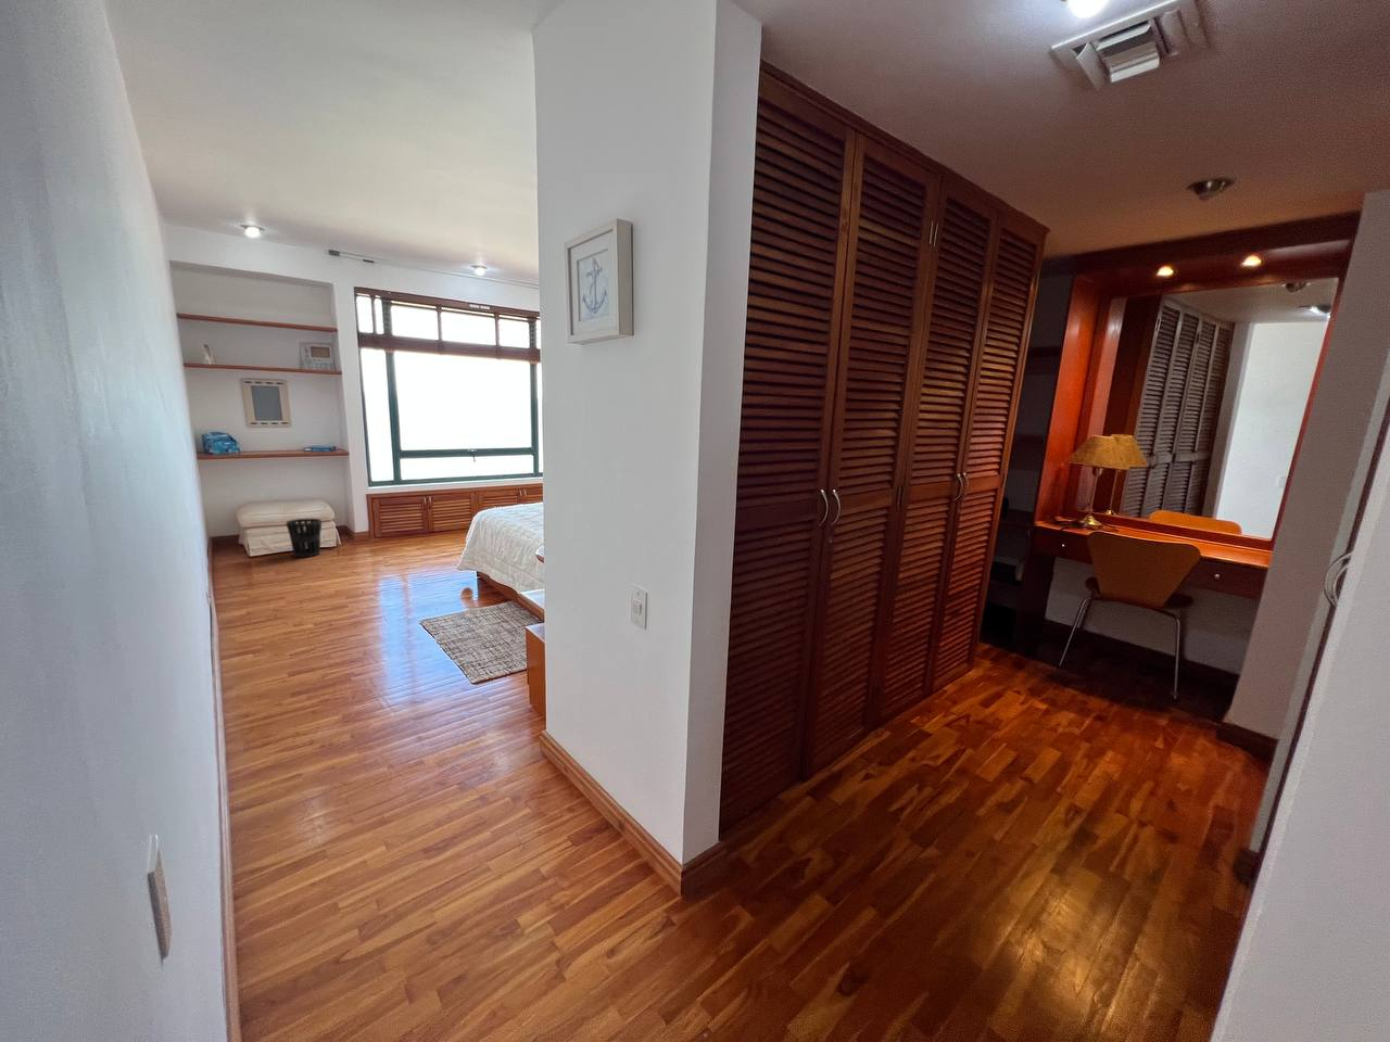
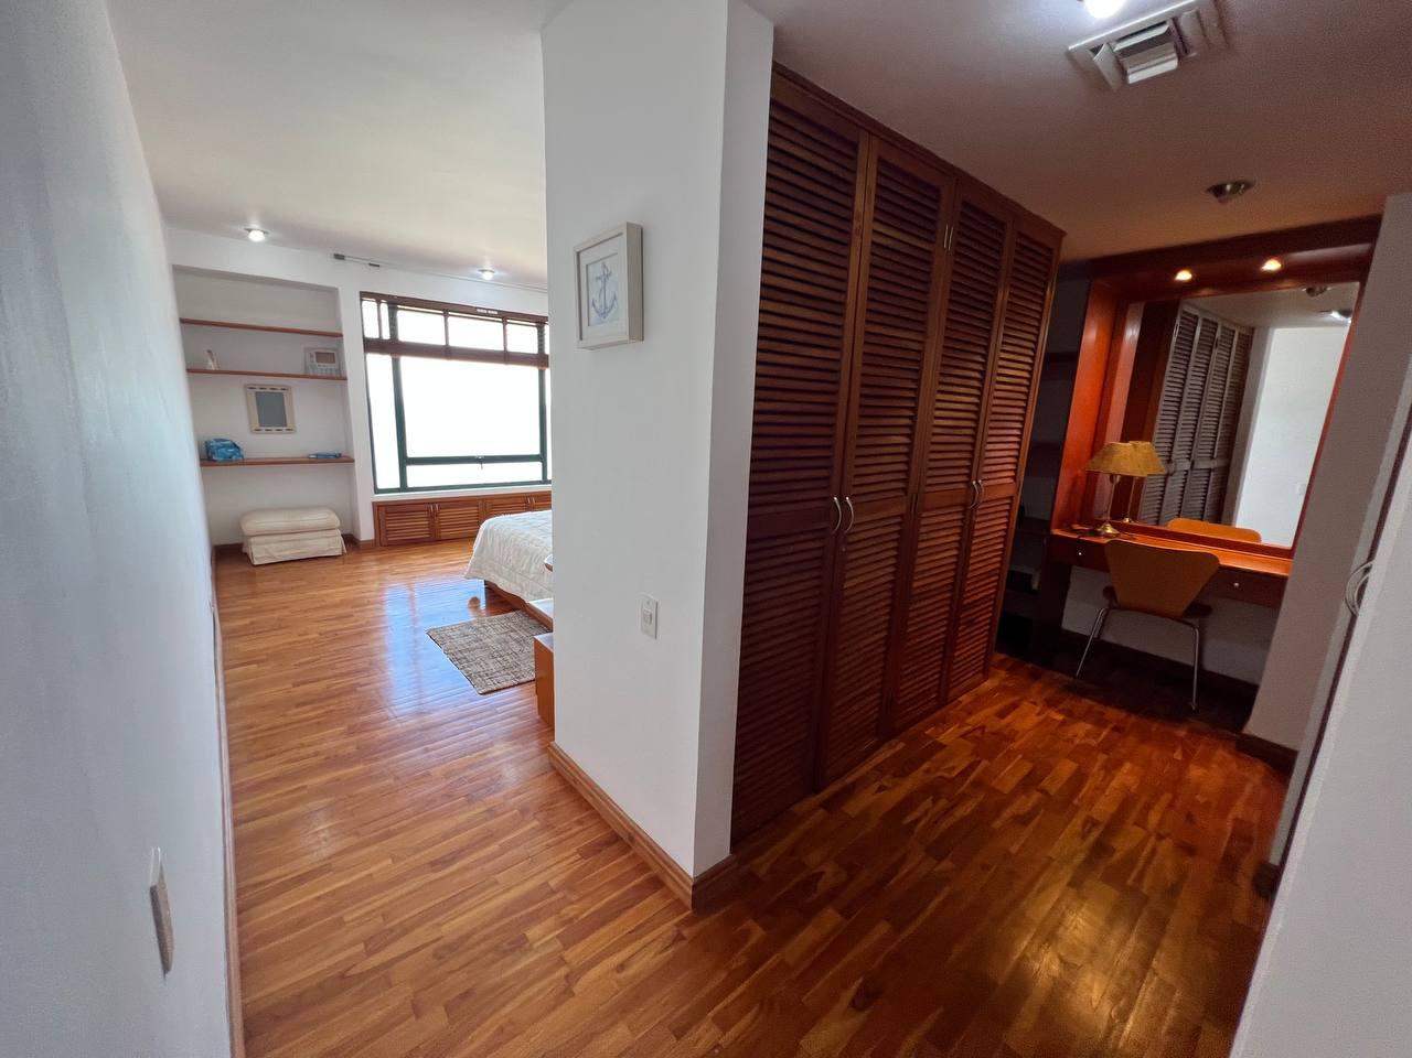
- wastebasket (305, 537)
